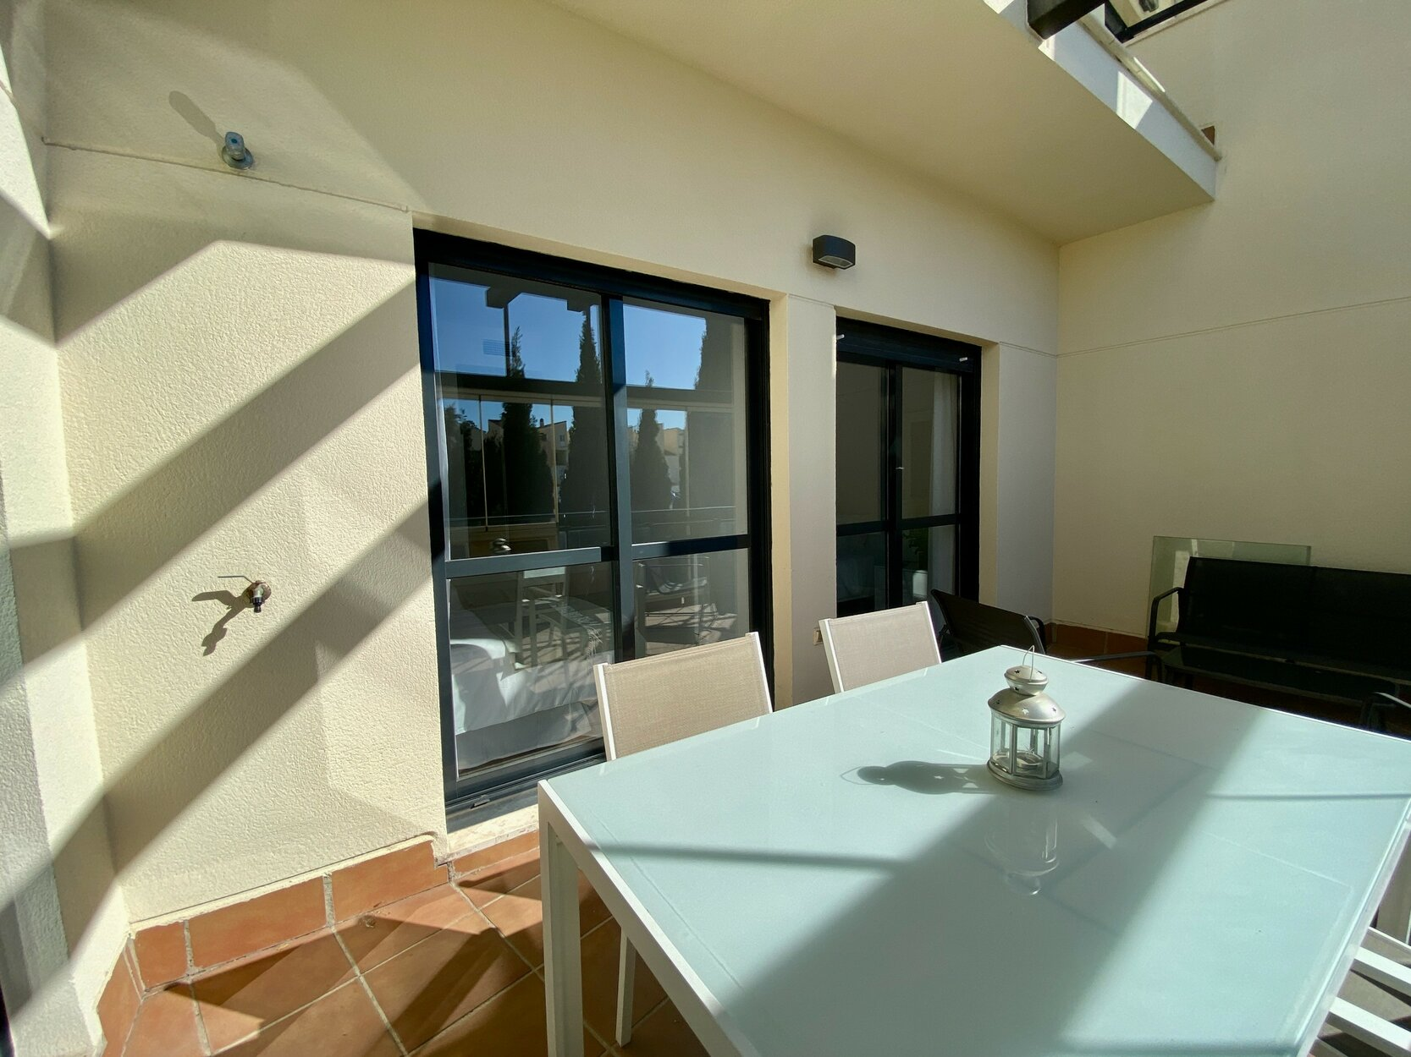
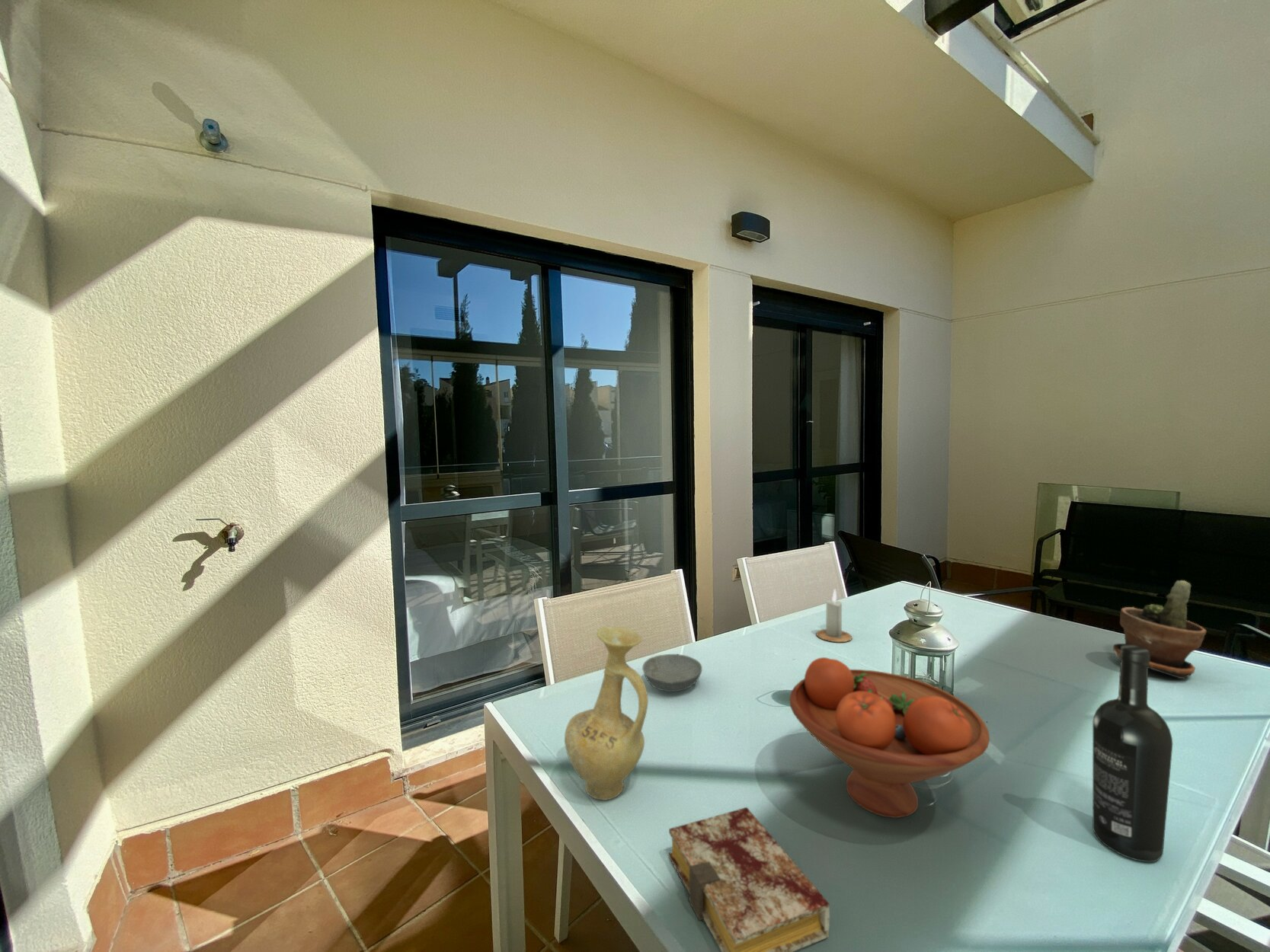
+ candle (833, 612)
+ pitcher (608, 711)
+ fruit bowl (881, 734)
+ wine bottle (1130, 746)
+ potted plant (1158, 622)
+ book (741, 877)
+ bowl (672, 675)
